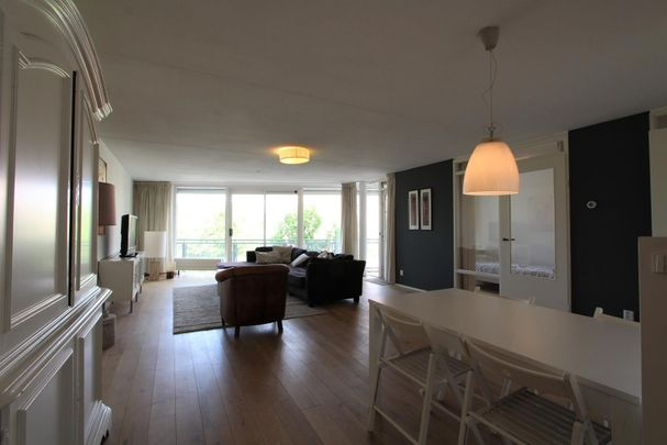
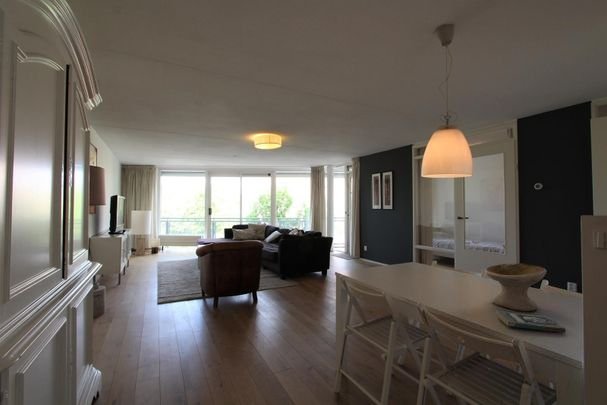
+ book (528, 321)
+ bowl (514, 285)
